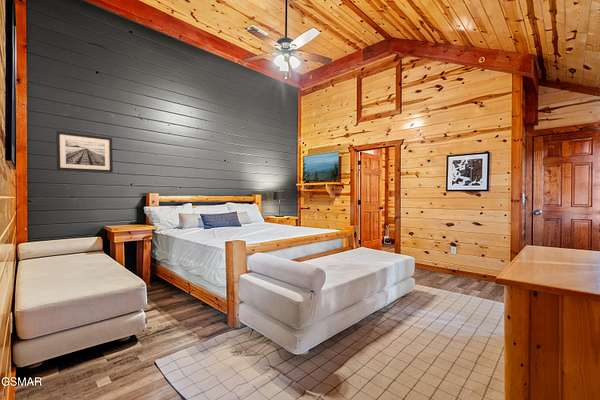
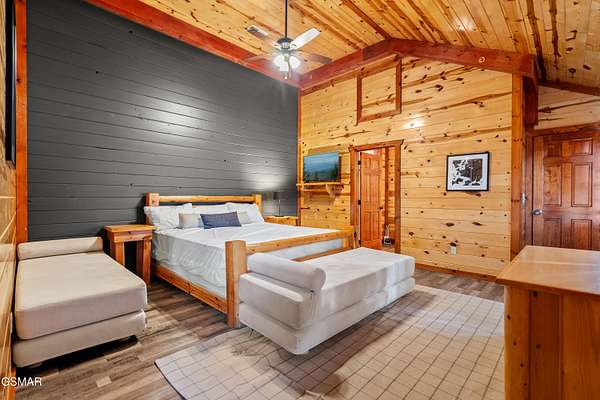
- wall art (85, 153)
